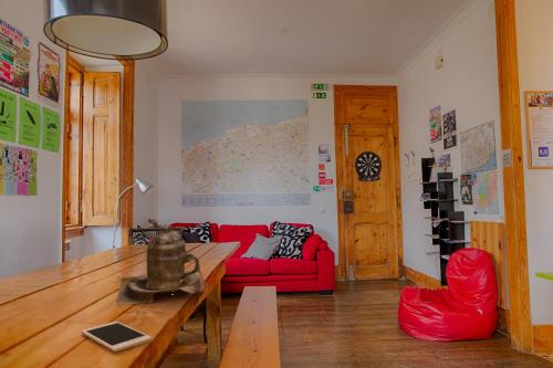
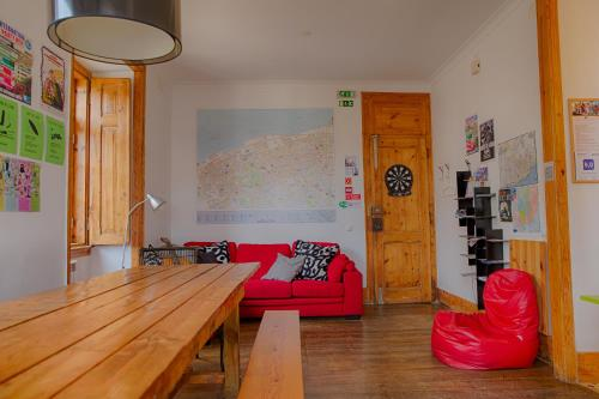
- cell phone (115, 335)
- teapot (160, 257)
